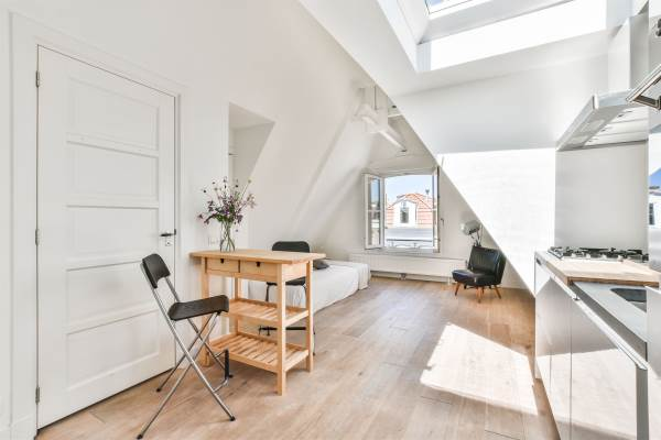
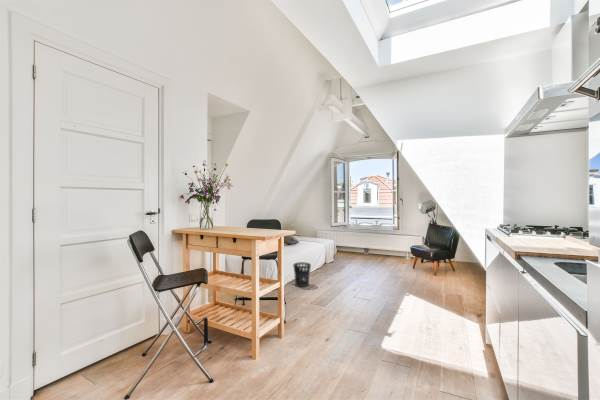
+ wastebasket (302, 274)
